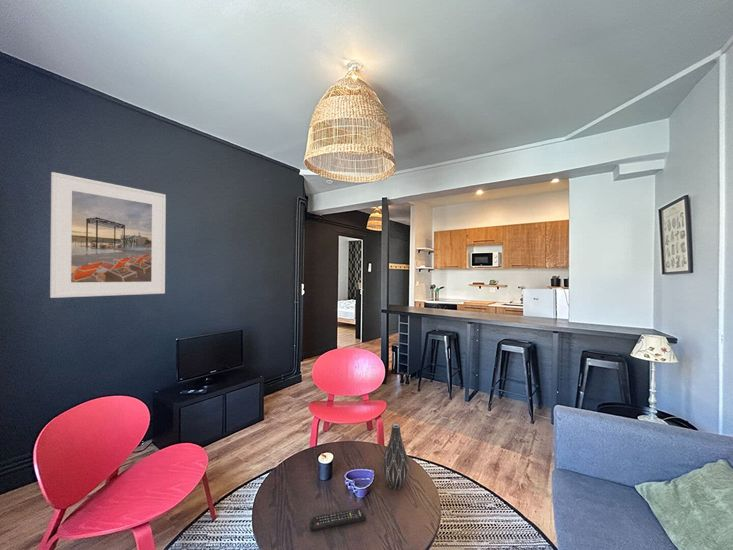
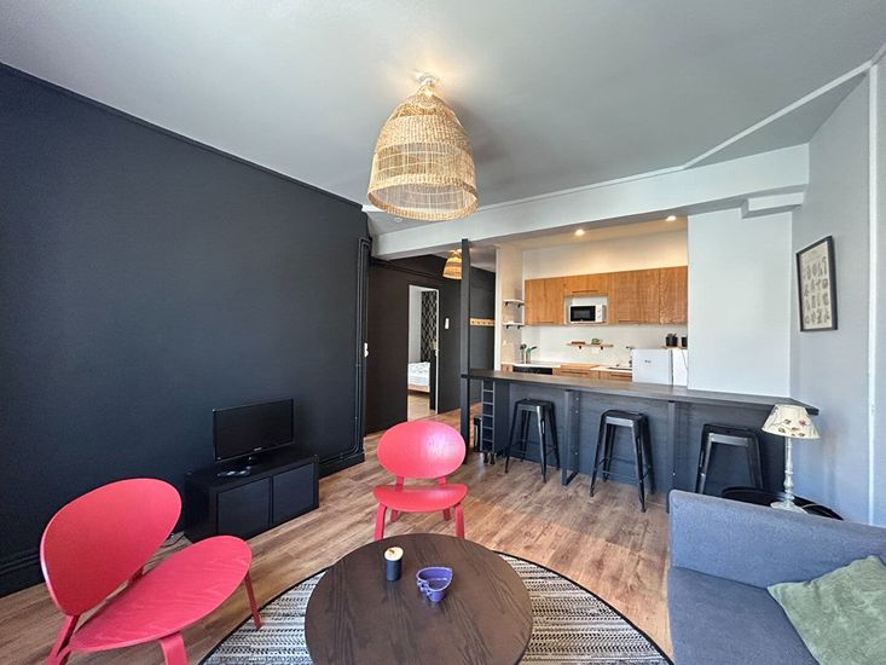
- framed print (114, 240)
- vase (395, 455)
- remote control (338, 519)
